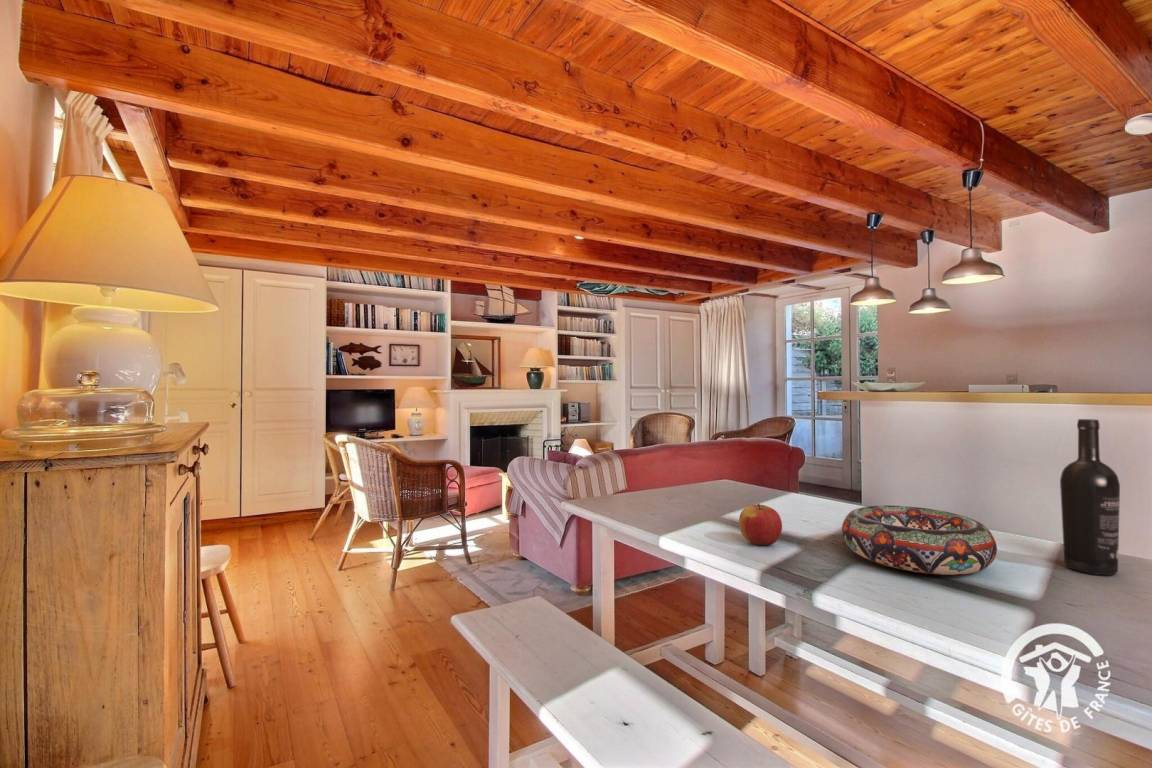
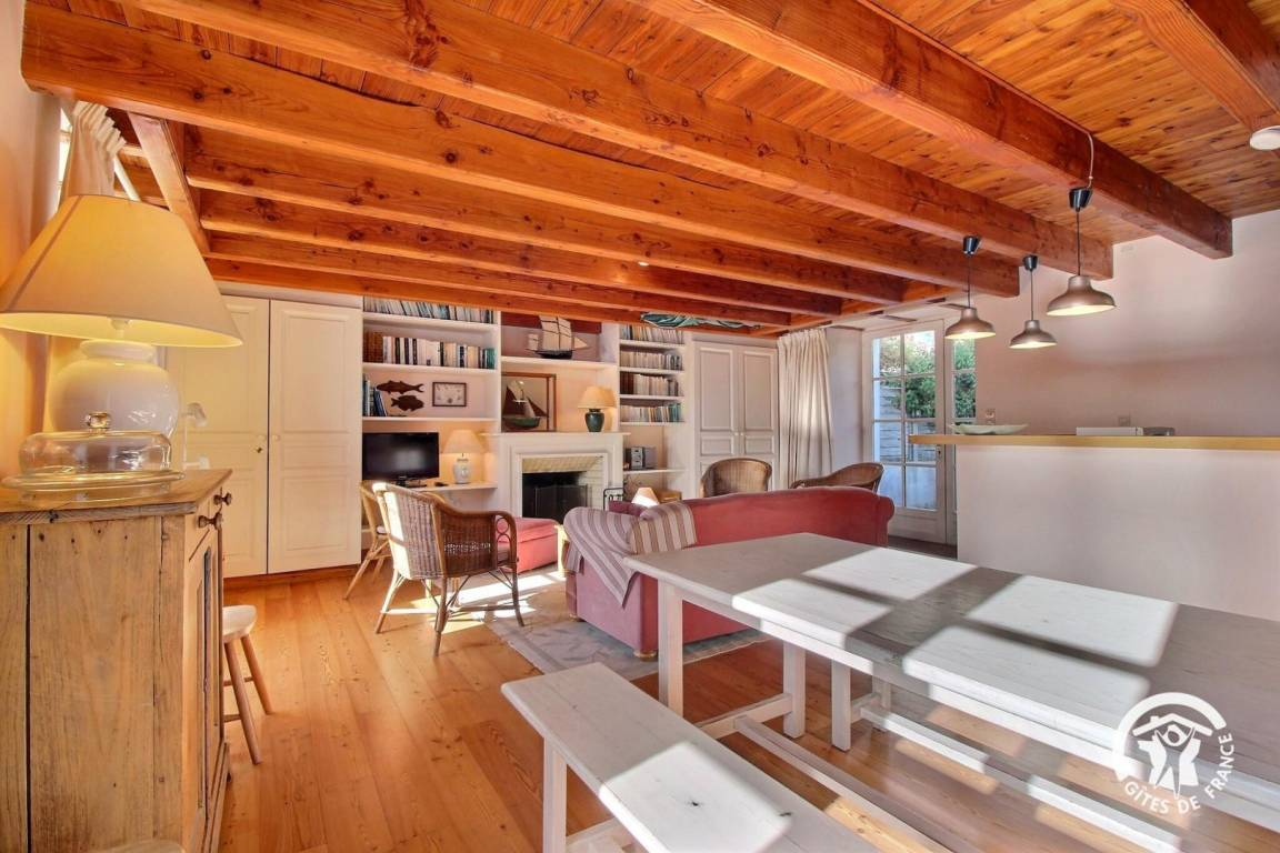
- apple (760, 522)
- decorative bowl (914, 537)
- wine bottle (1089, 494)
